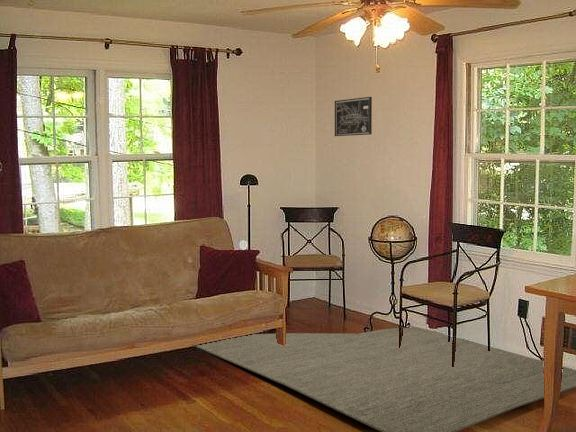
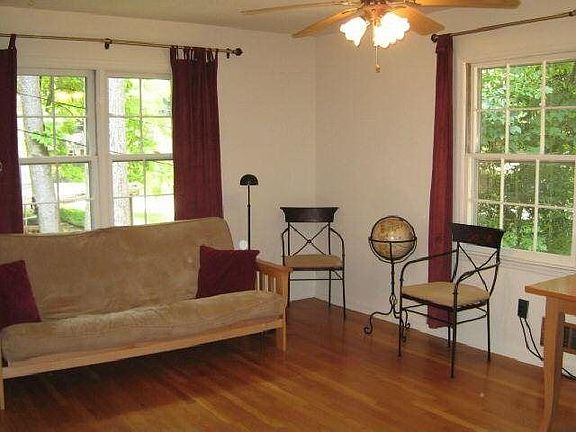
- rug (369, 356)
- wall art (352, 117)
